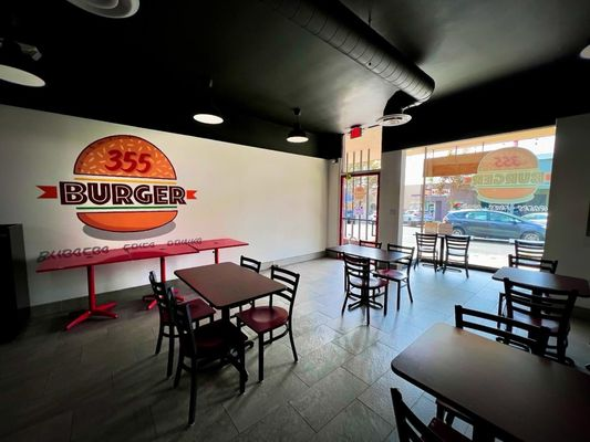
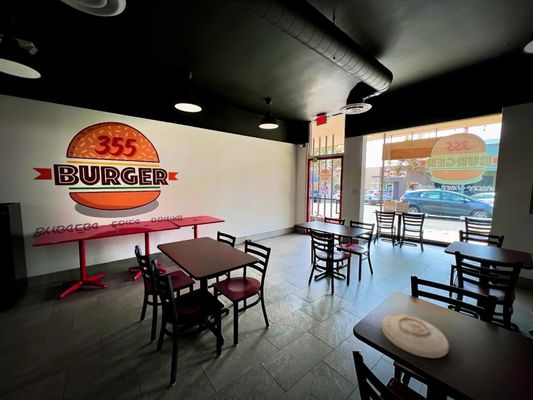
+ plate (412, 330)
